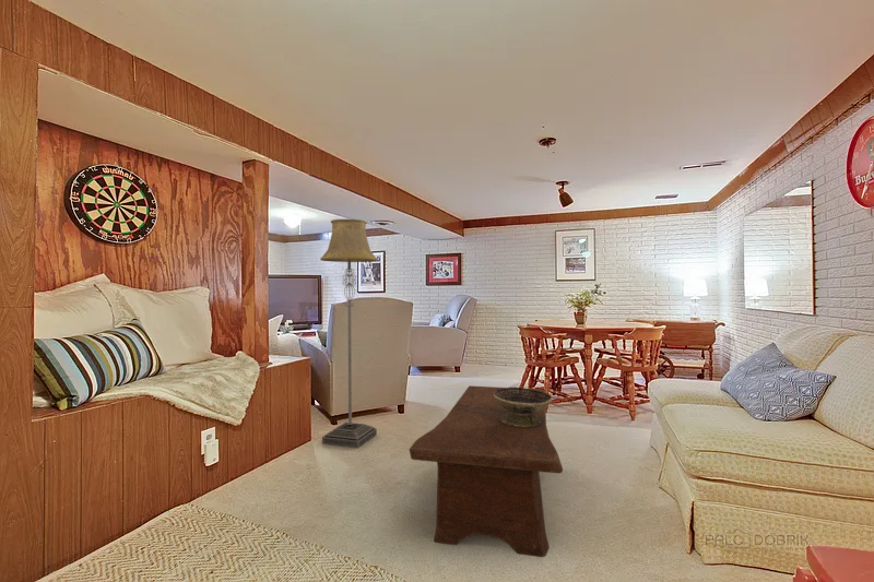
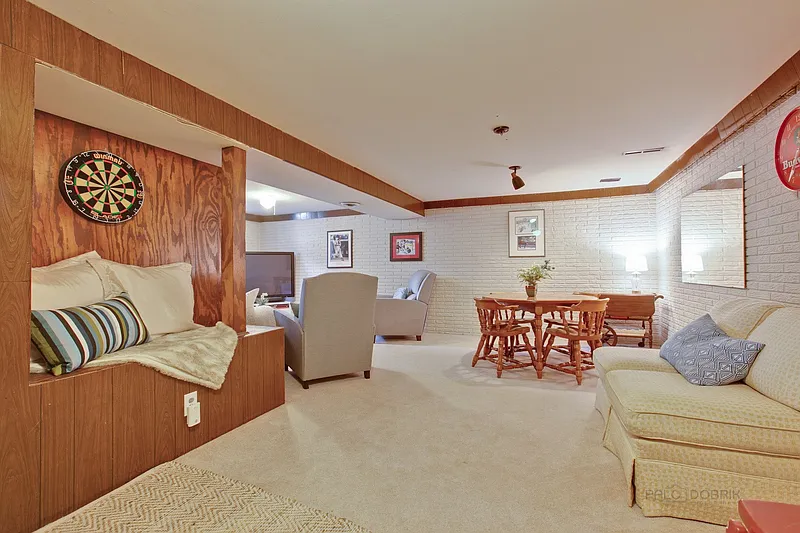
- floor lamp (349, 330)
- coffee table (497, 452)
- decorative bowl (522, 406)
